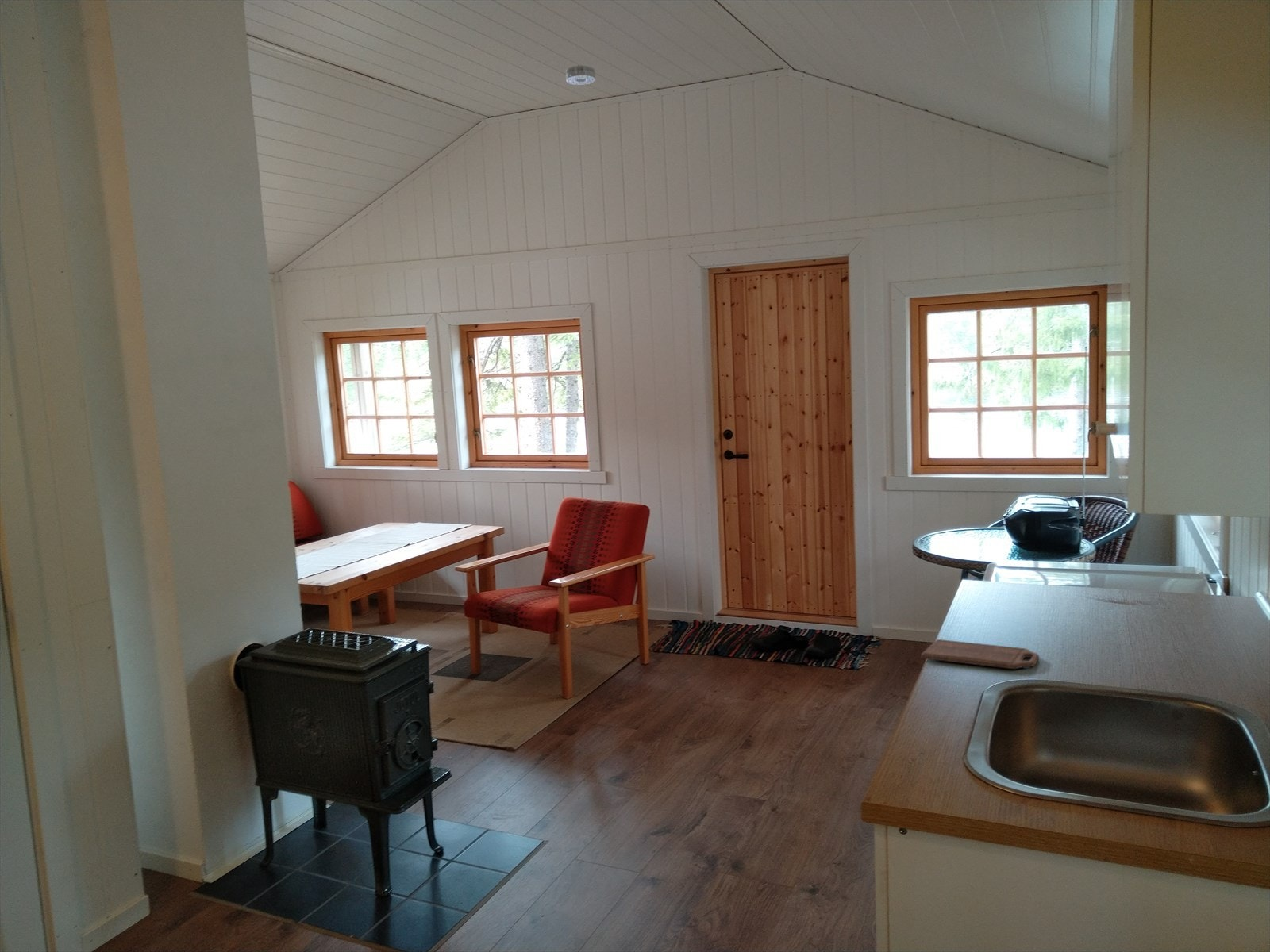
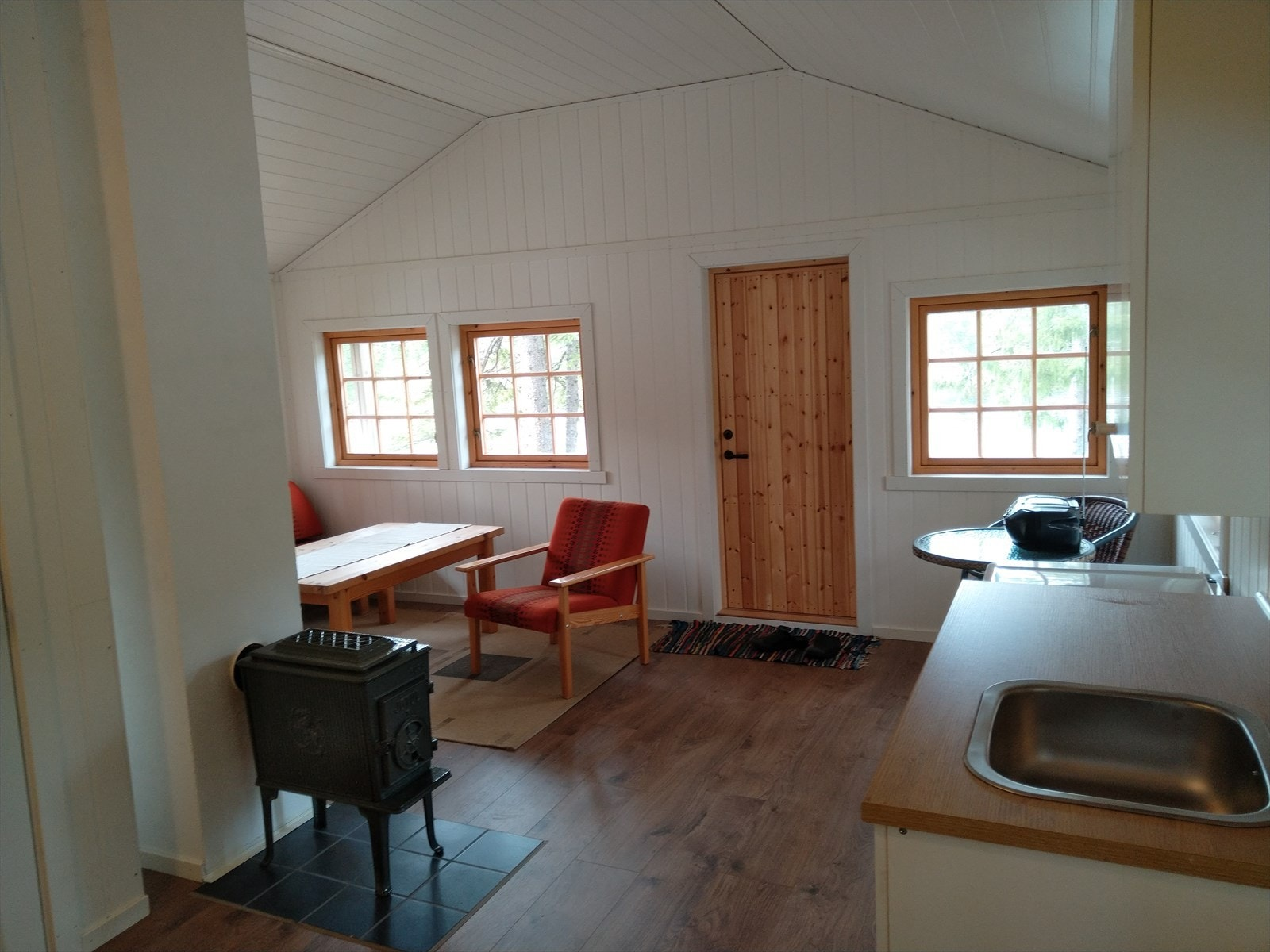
- cutting board (981, 654)
- smoke detector (580, 75)
